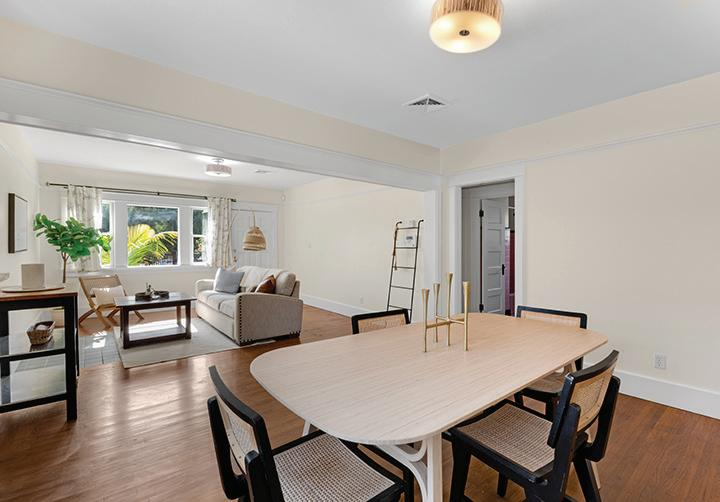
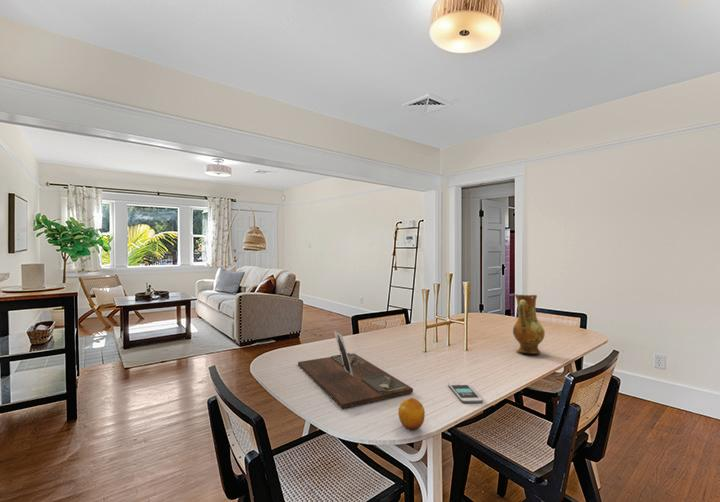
+ fruit (411, 413)
+ smartphone (464, 392)
+ decorative tray (349, 354)
+ ceramic jug (528, 323)
